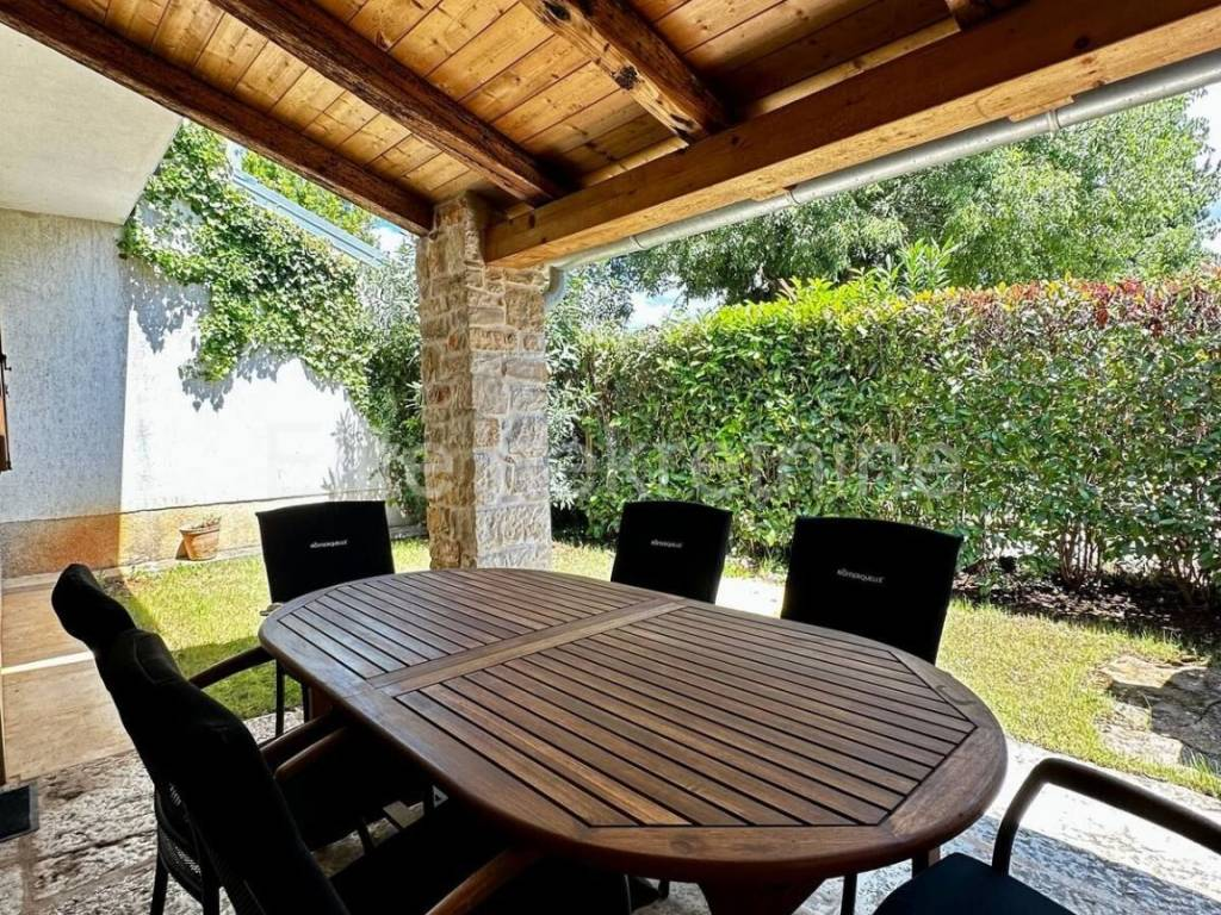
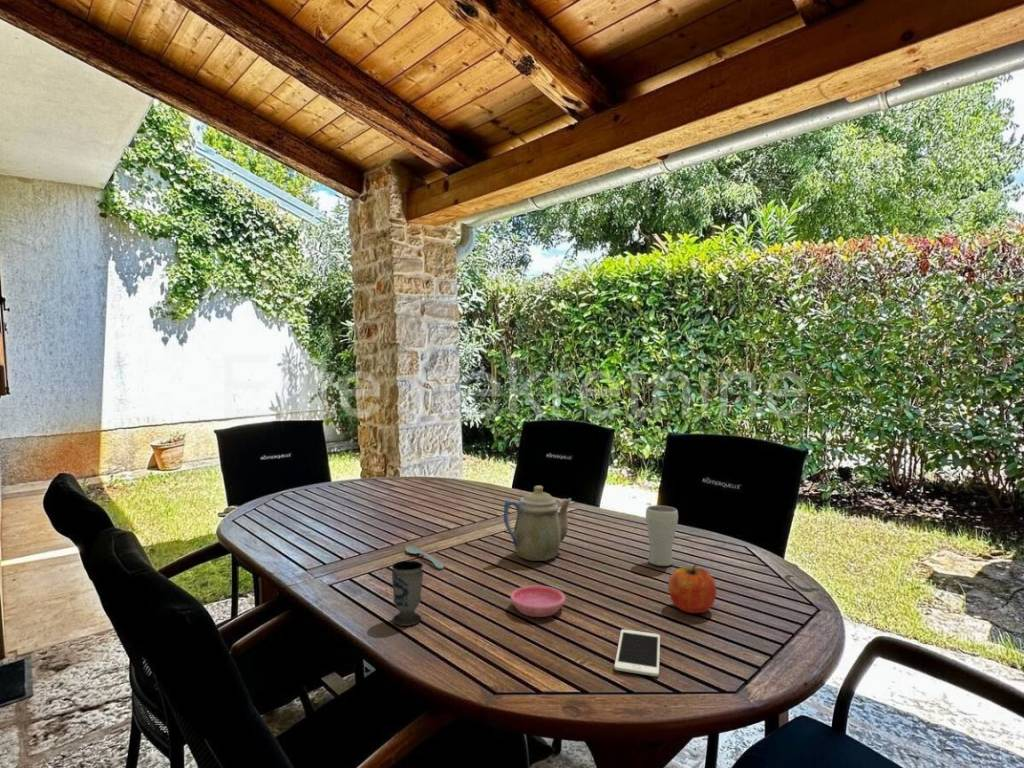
+ drinking glass (661, 535)
+ cup (407, 592)
+ cell phone (638, 651)
+ spoon (424, 555)
+ fruit (692, 587)
+ teapot (537, 520)
+ saucer (537, 601)
